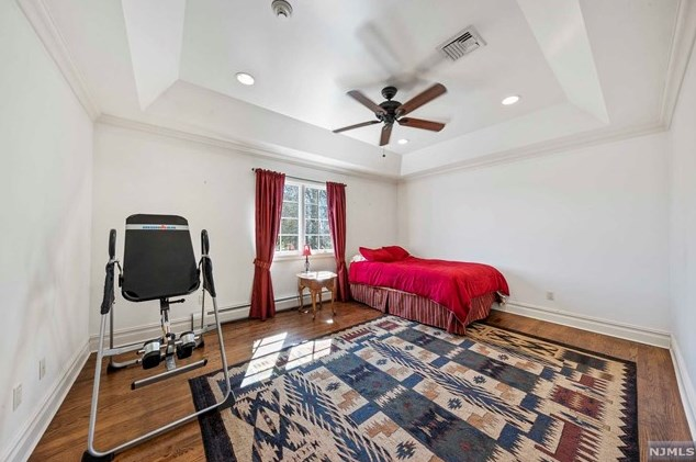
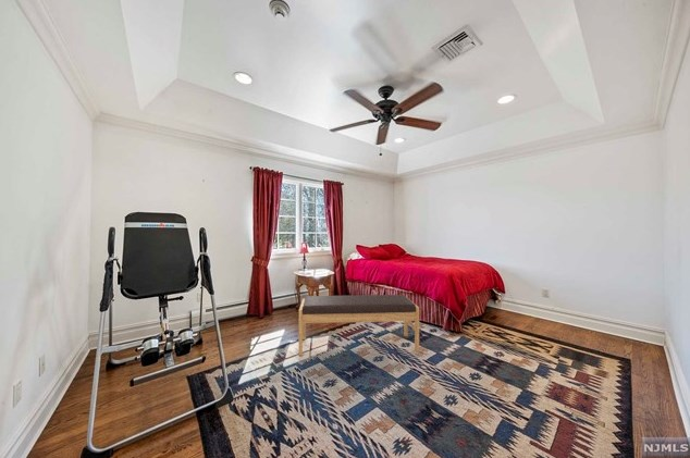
+ bench (357, 321)
